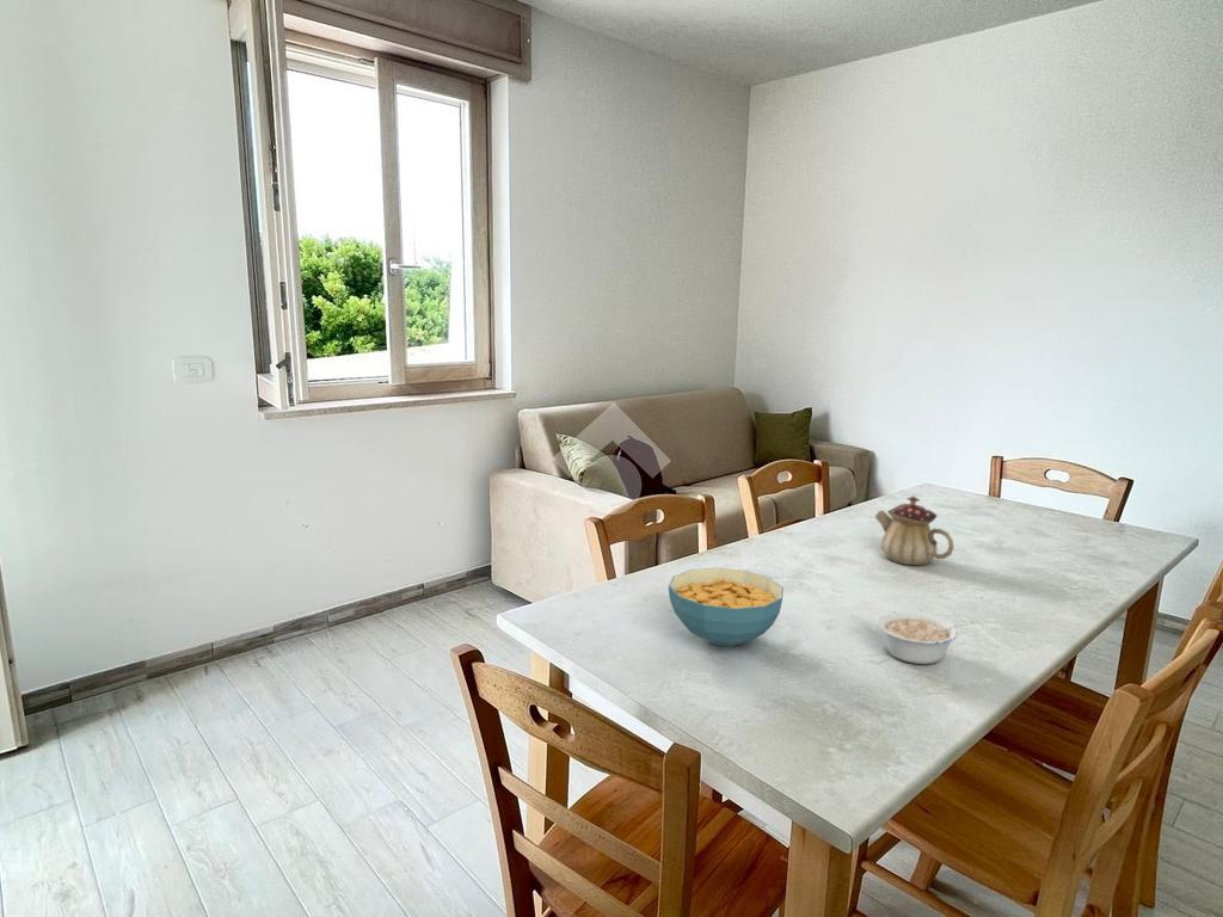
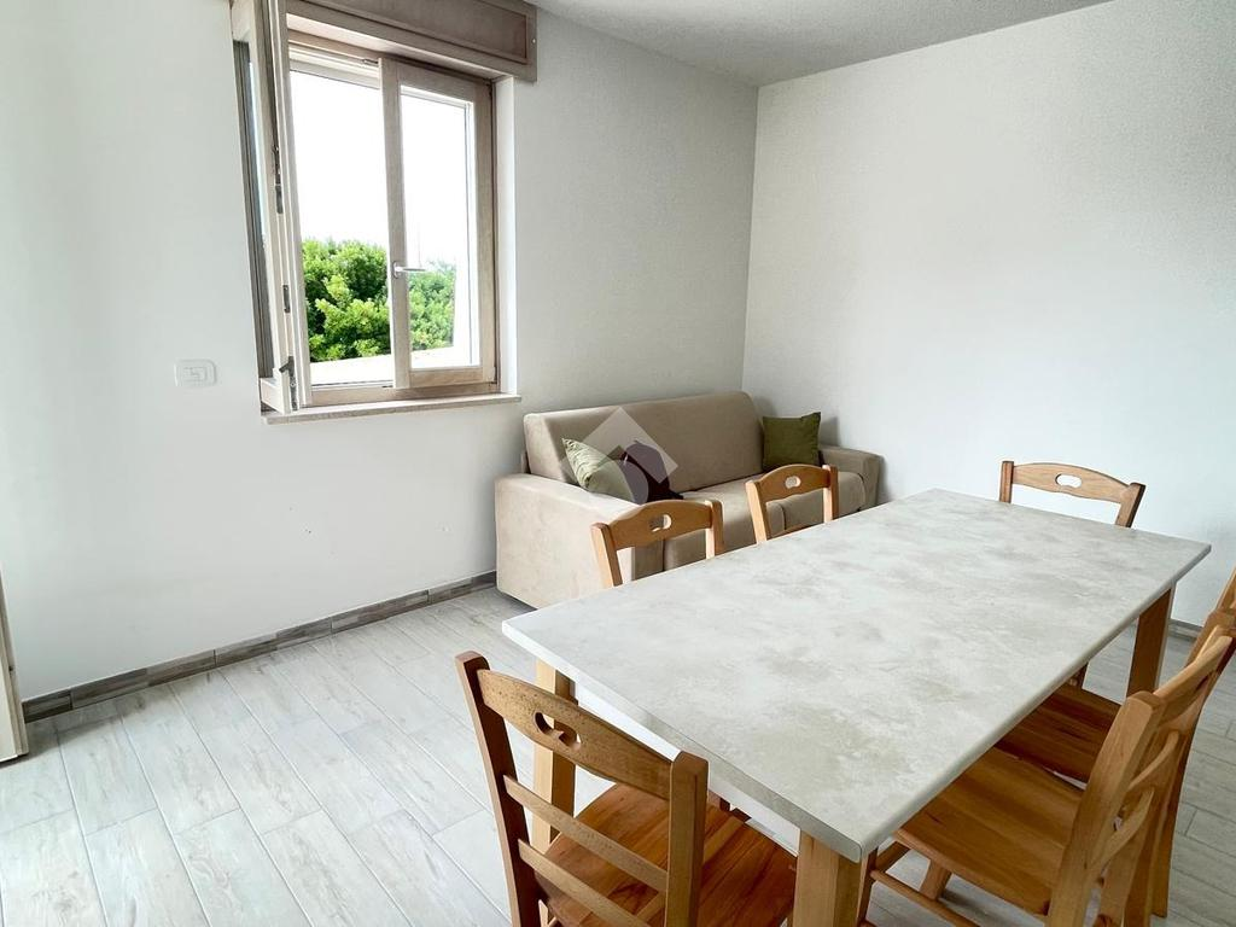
- legume (918, 635)
- teapot (914, 528)
- cereal bowl (724, 613)
